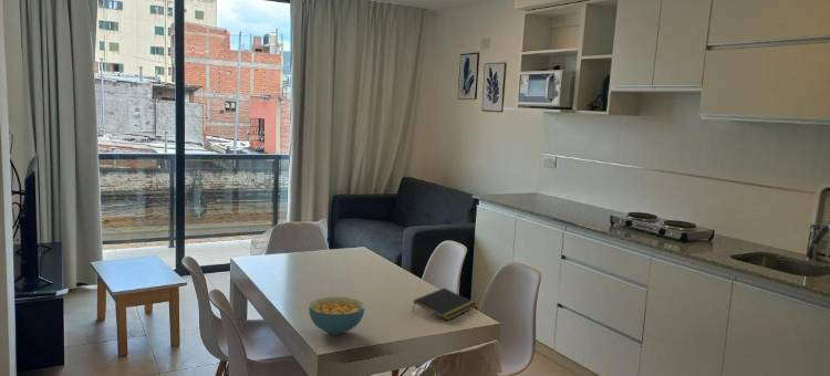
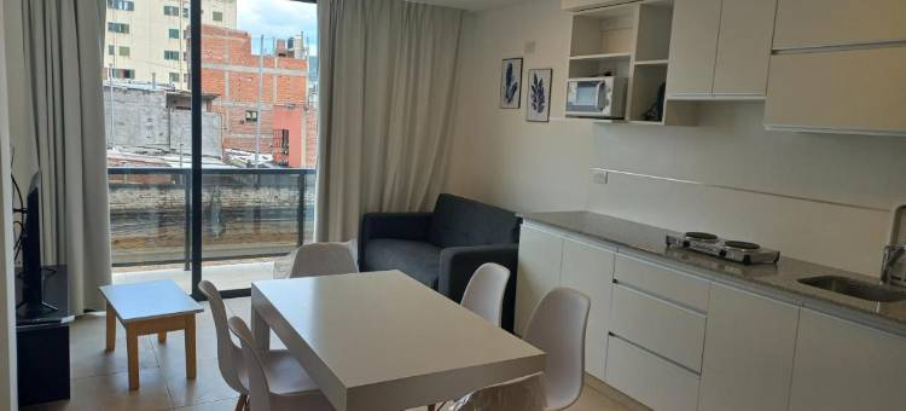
- cereal bowl (335, 317)
- notepad (445, 303)
